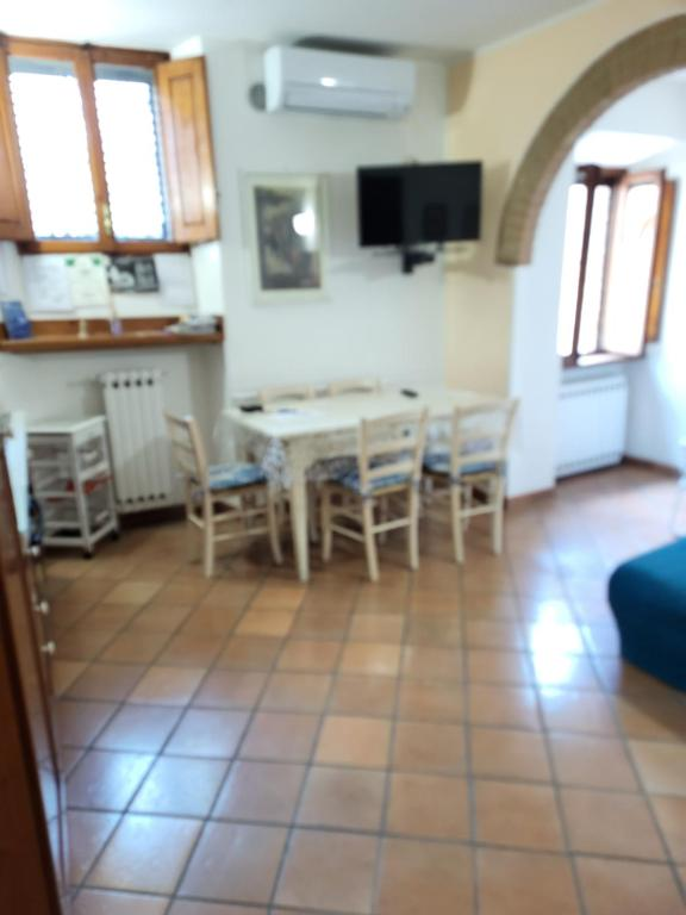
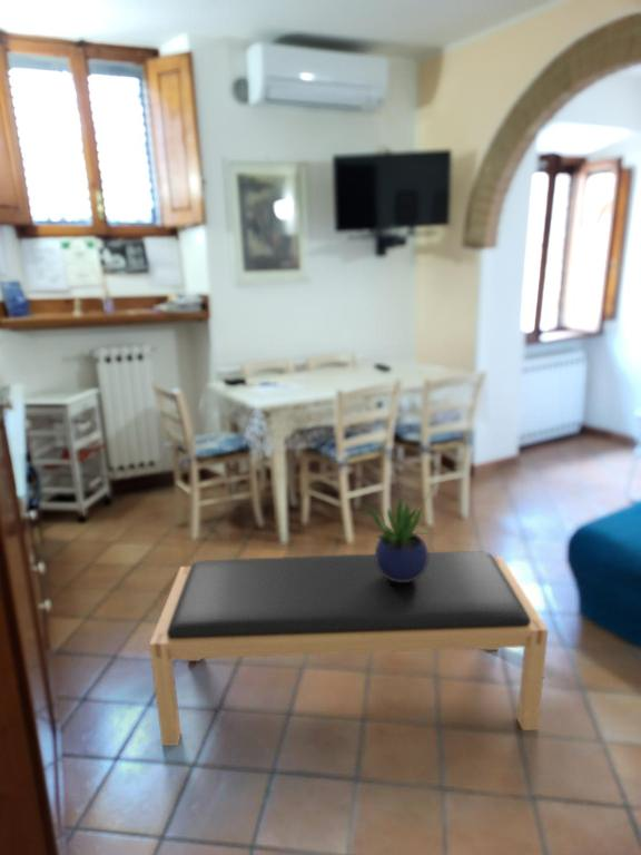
+ bench (345, 637)
+ potted plant (396, 537)
